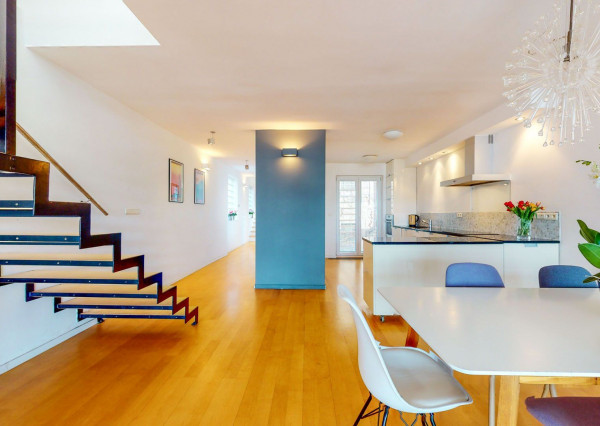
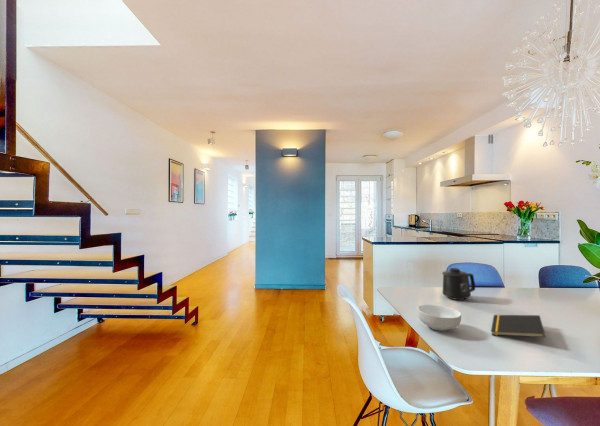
+ mug (457, 282)
+ cereal bowl (438, 318)
+ notepad (516, 324)
